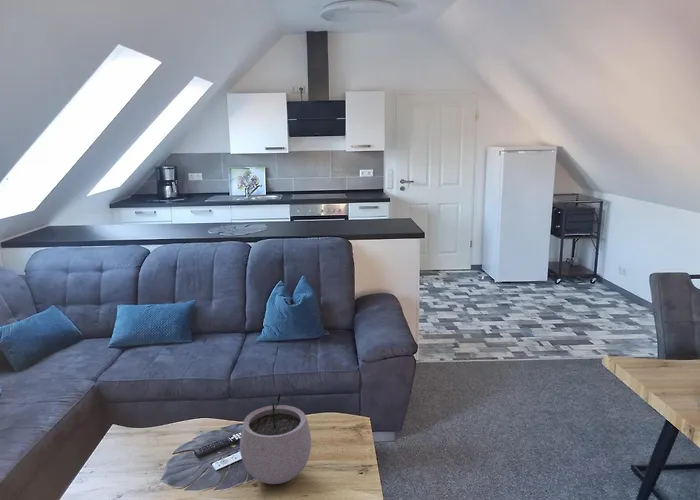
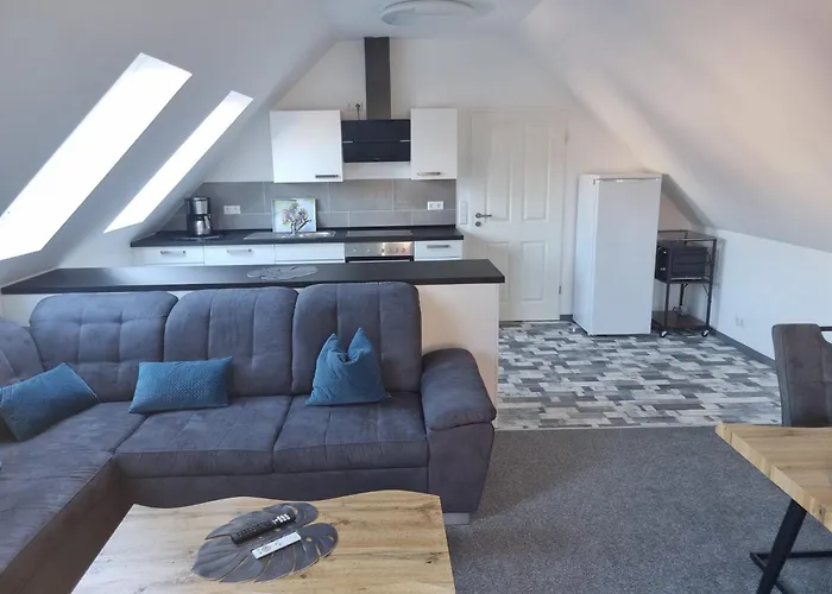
- plant pot (275, 435)
